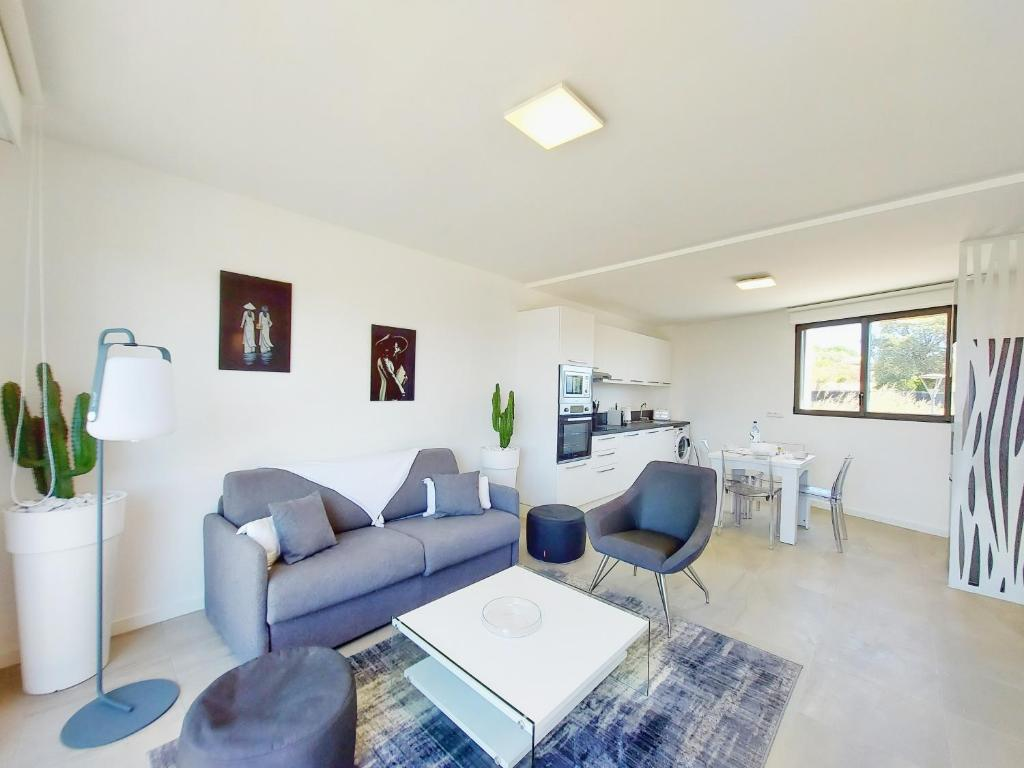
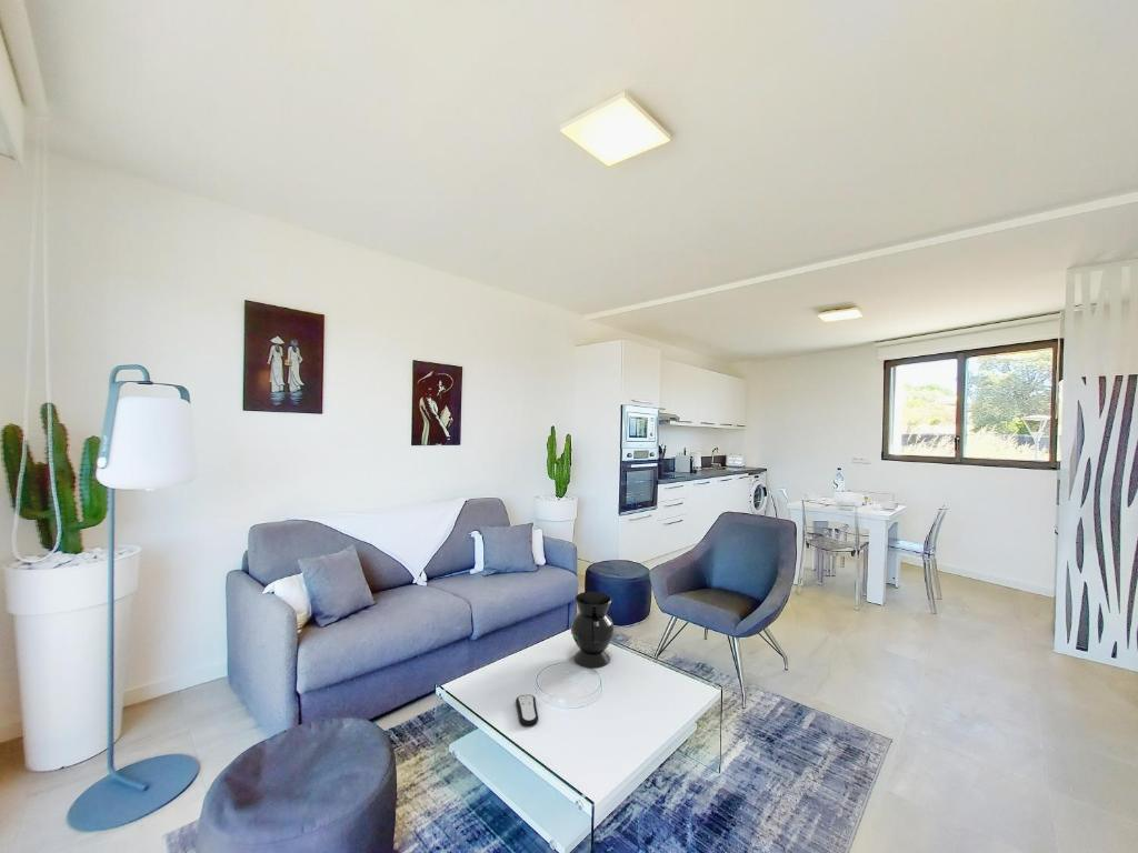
+ decorative vase (592, 628)
+ remote control (527, 709)
